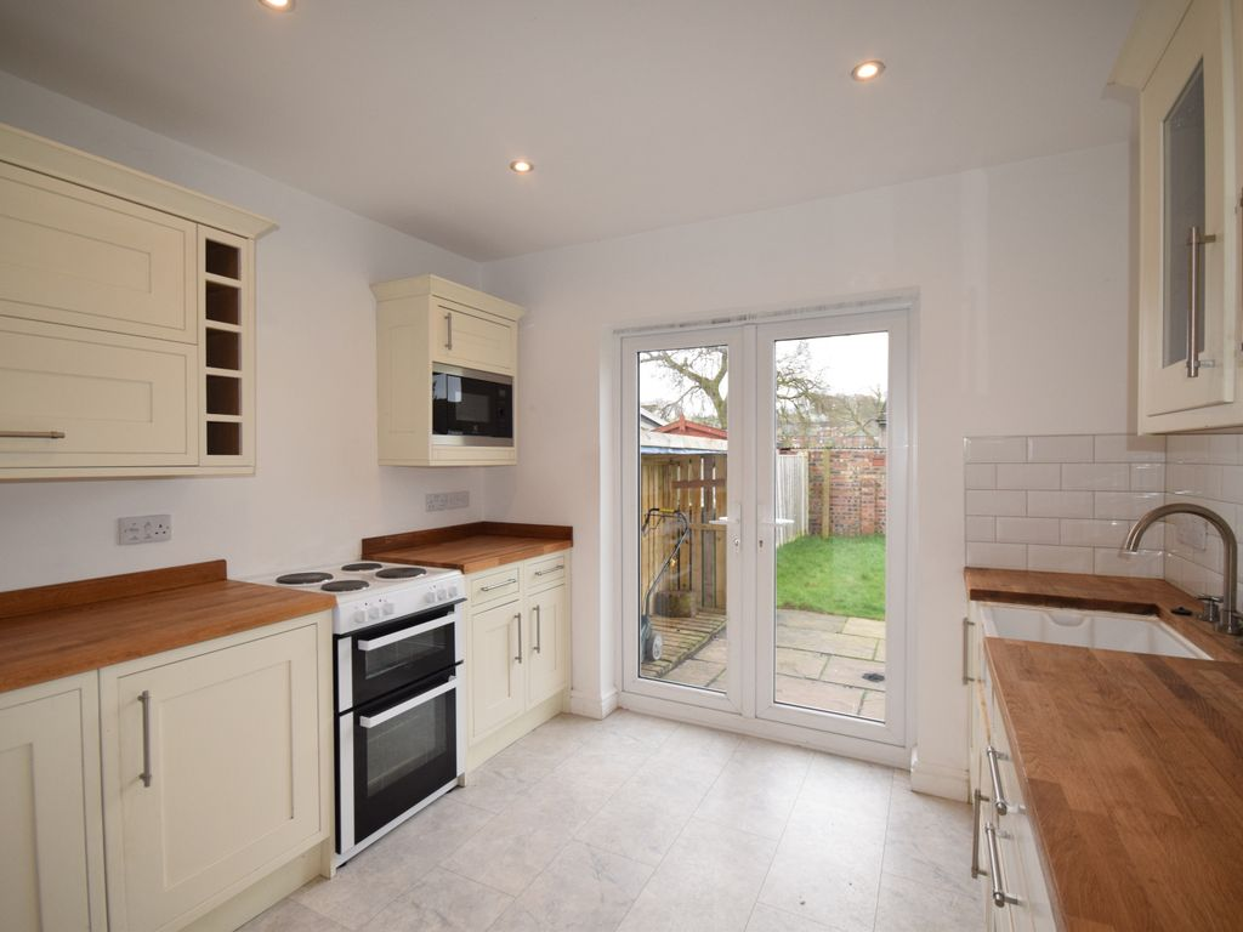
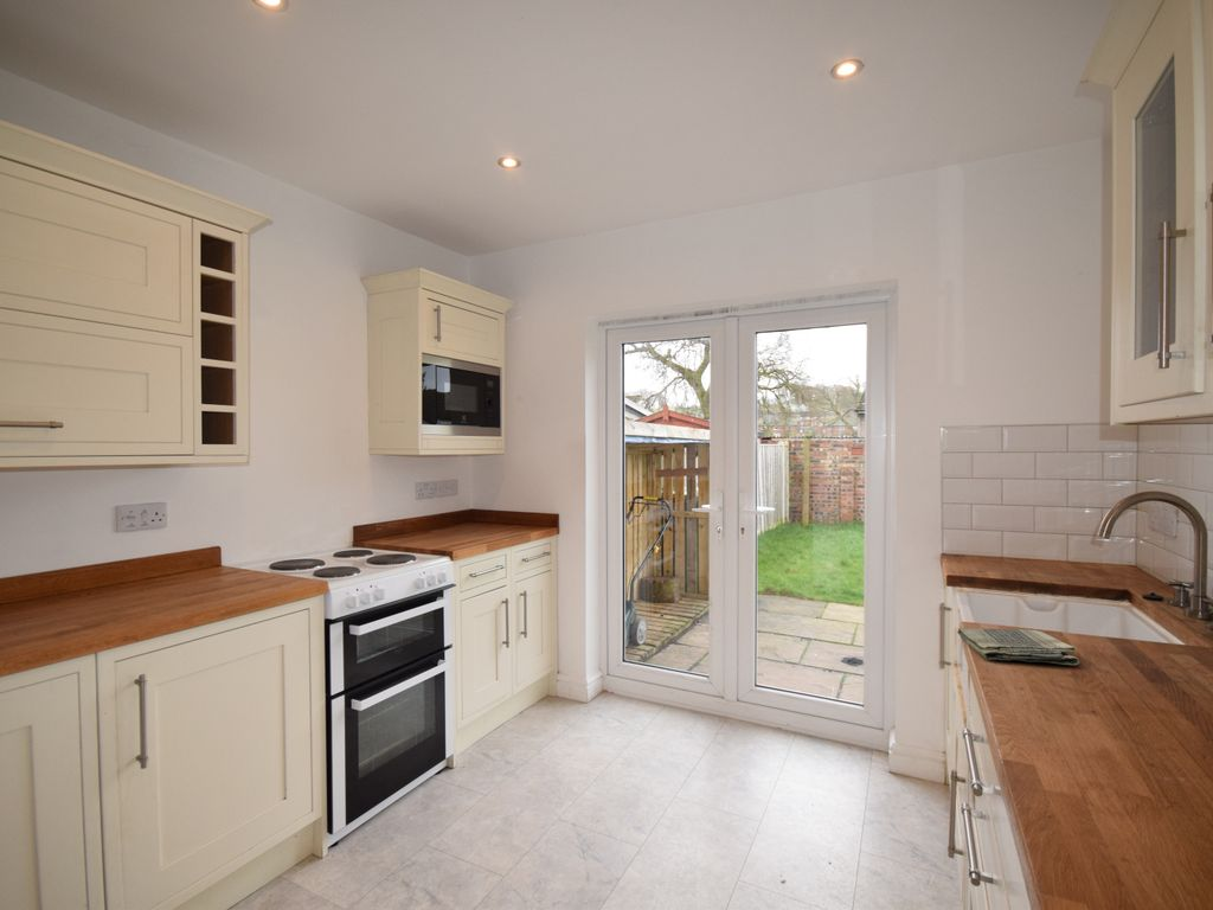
+ dish towel (1014, 642)
